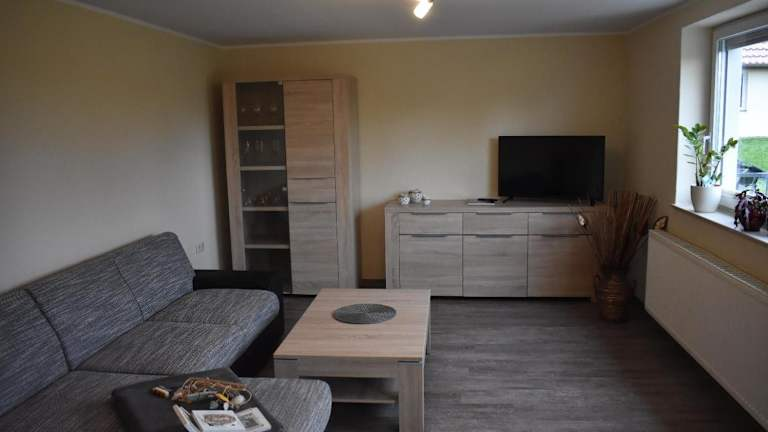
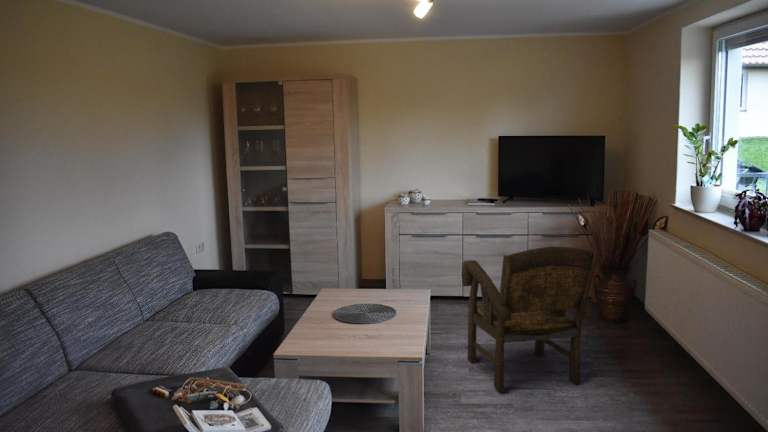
+ armchair (524, 307)
